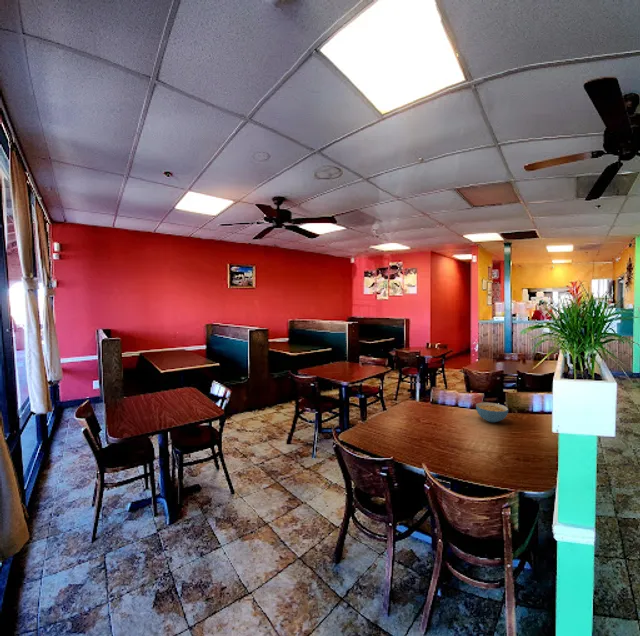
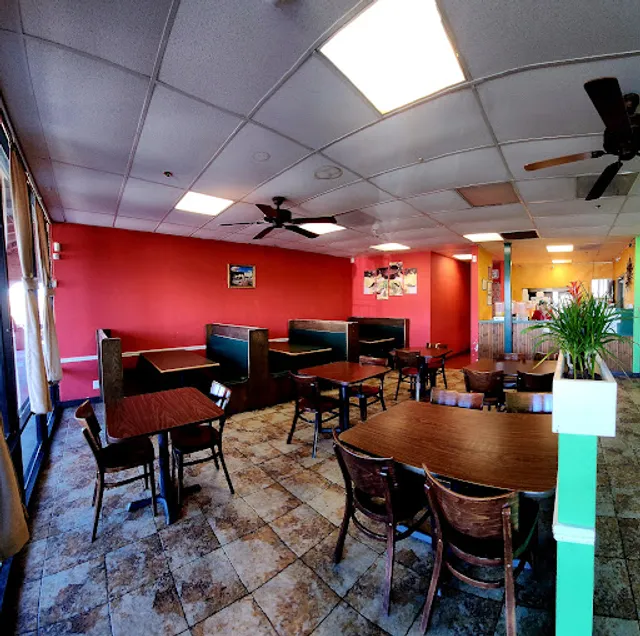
- cereal bowl (491, 413)
